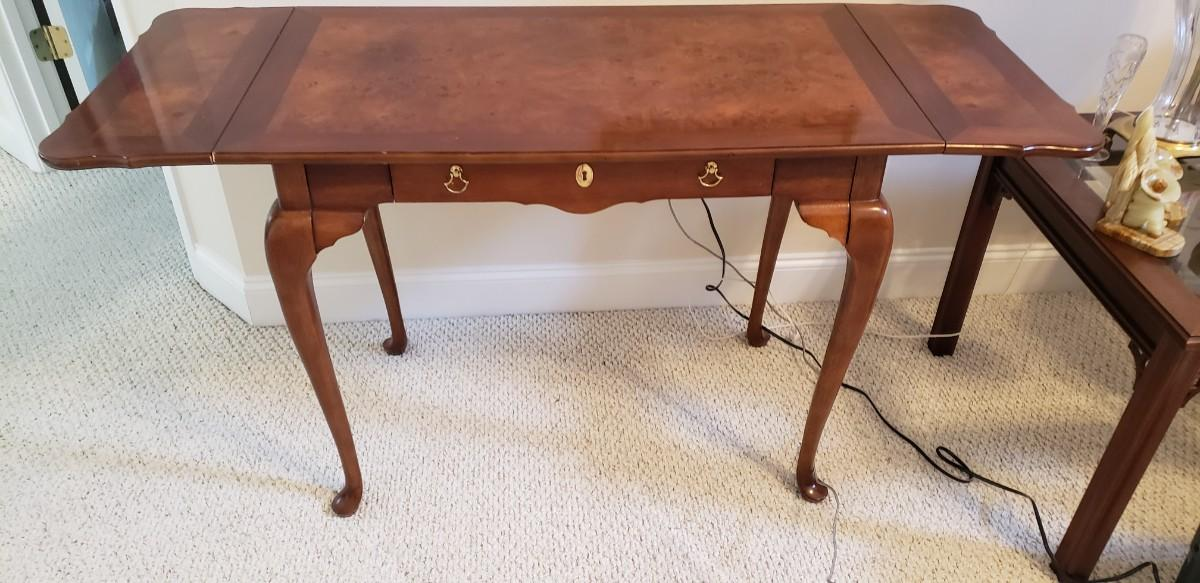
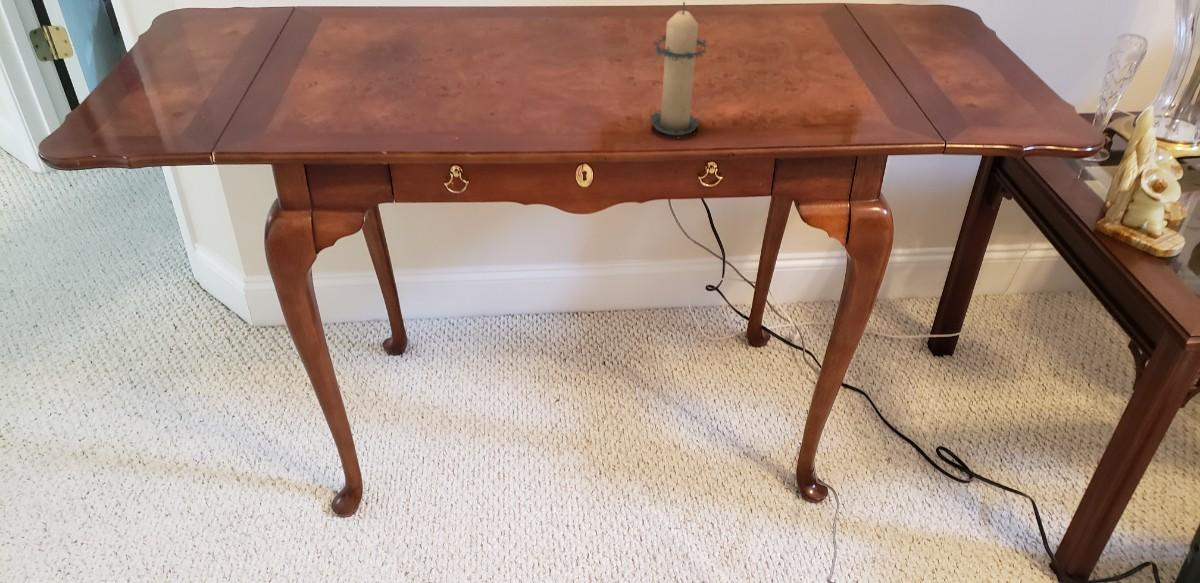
+ candle (679, 67)
